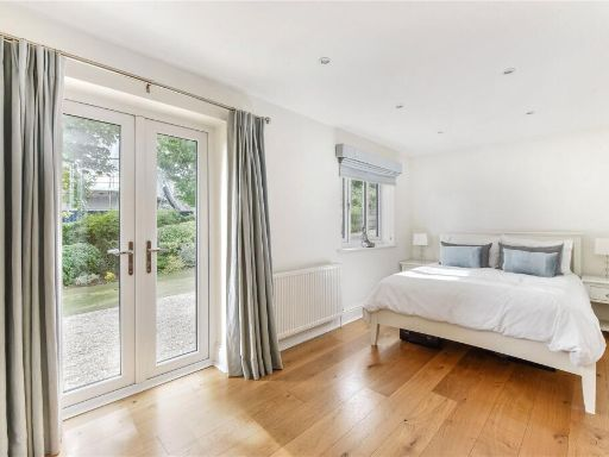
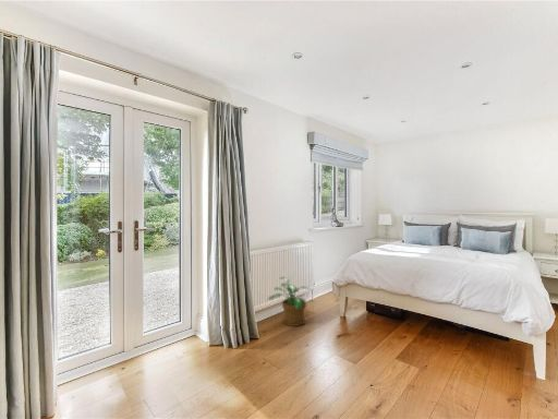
+ potted plant (288, 300)
